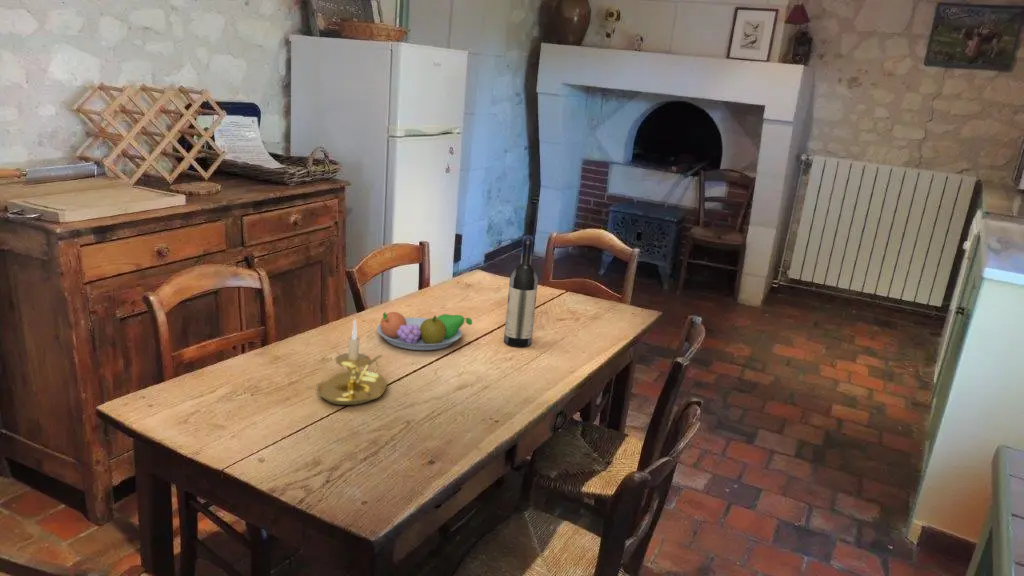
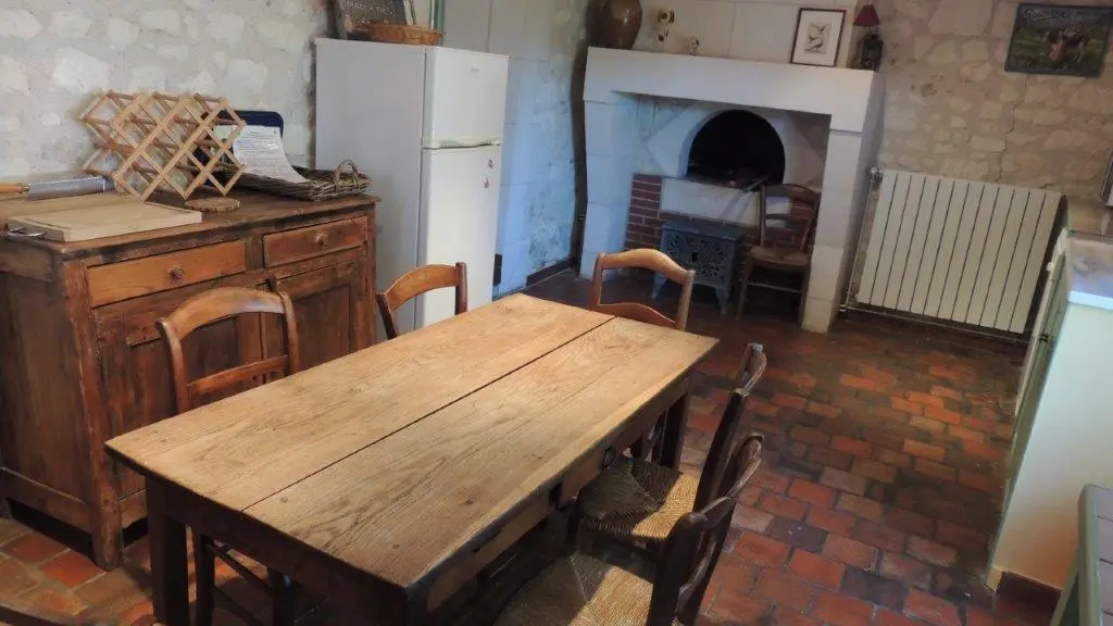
- candle holder (357, 354)
- fruit bowl (423, 323)
- wine bottle (522, 290)
